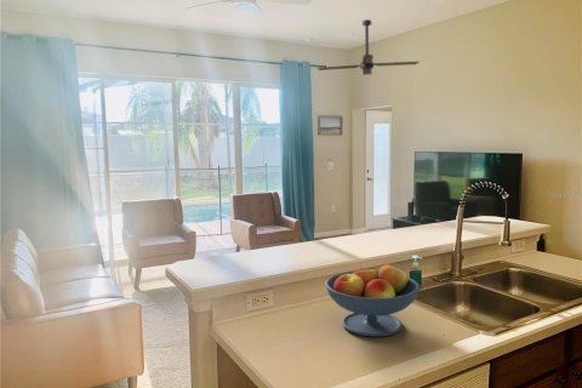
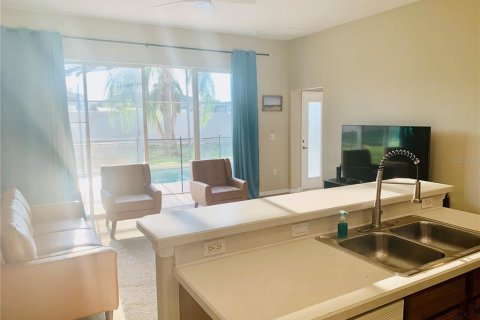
- fruit bowl (371, 296)
- ceiling fan (366, 45)
